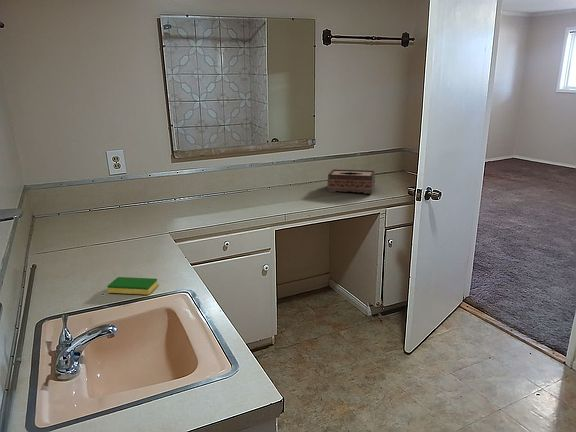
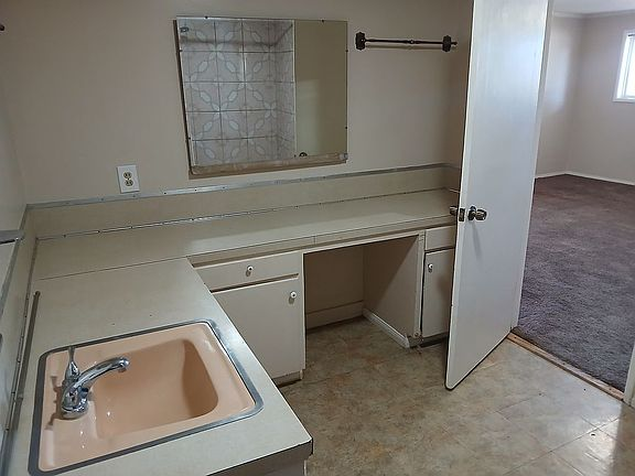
- tissue box (351, 181)
- dish sponge (132, 285)
